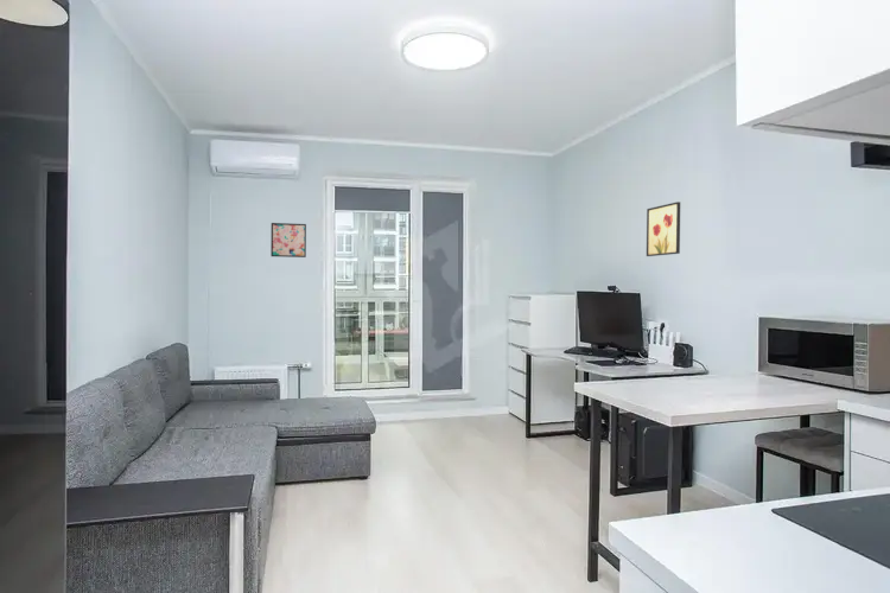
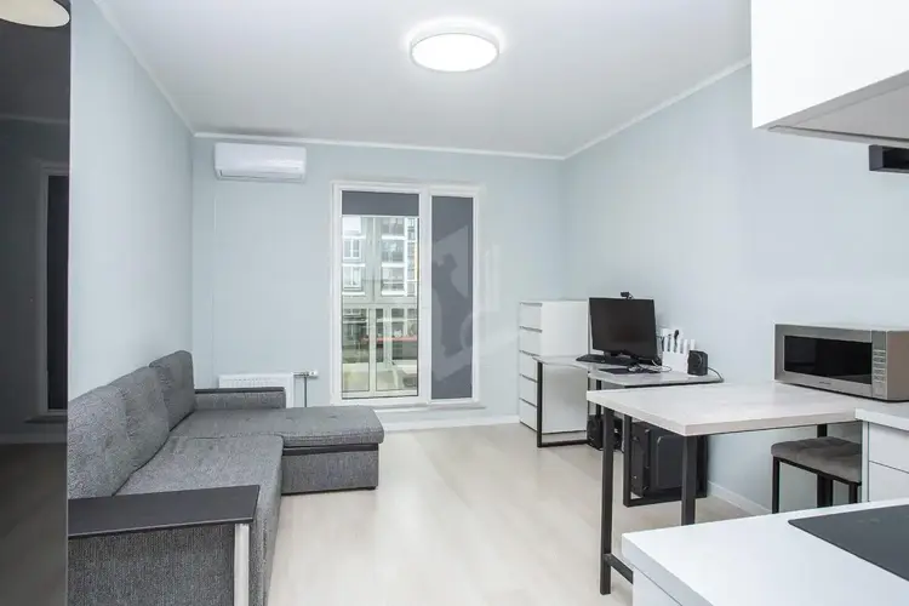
- wall art (663, 230)
- wall art (288, 240)
